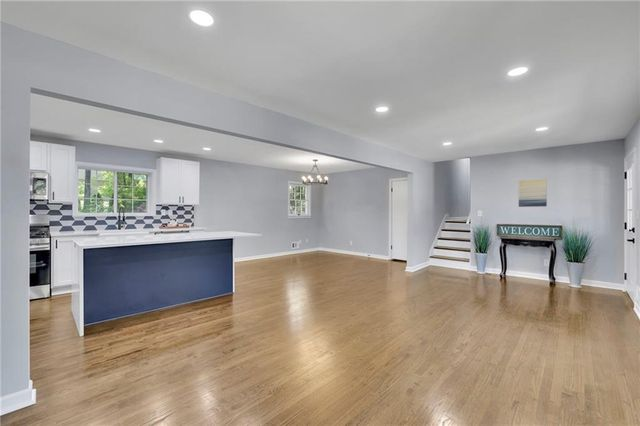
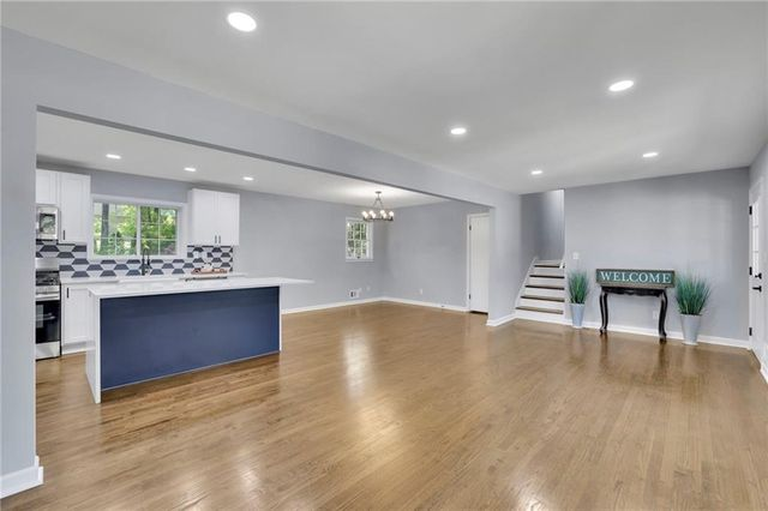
- wall art (532, 193)
